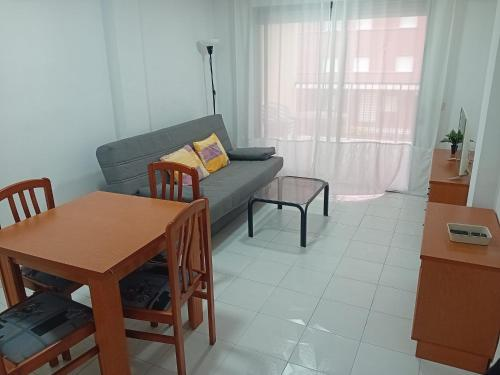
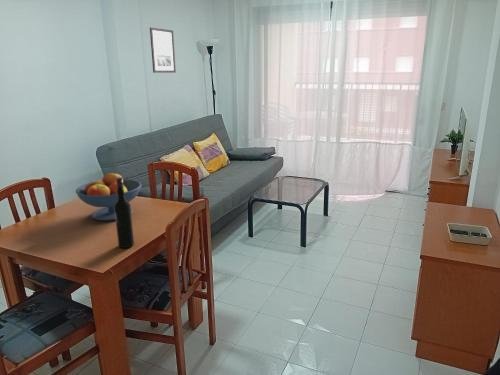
+ wall art (163, 51)
+ fruit bowl (110, 195)
+ wine bottle (122, 212)
